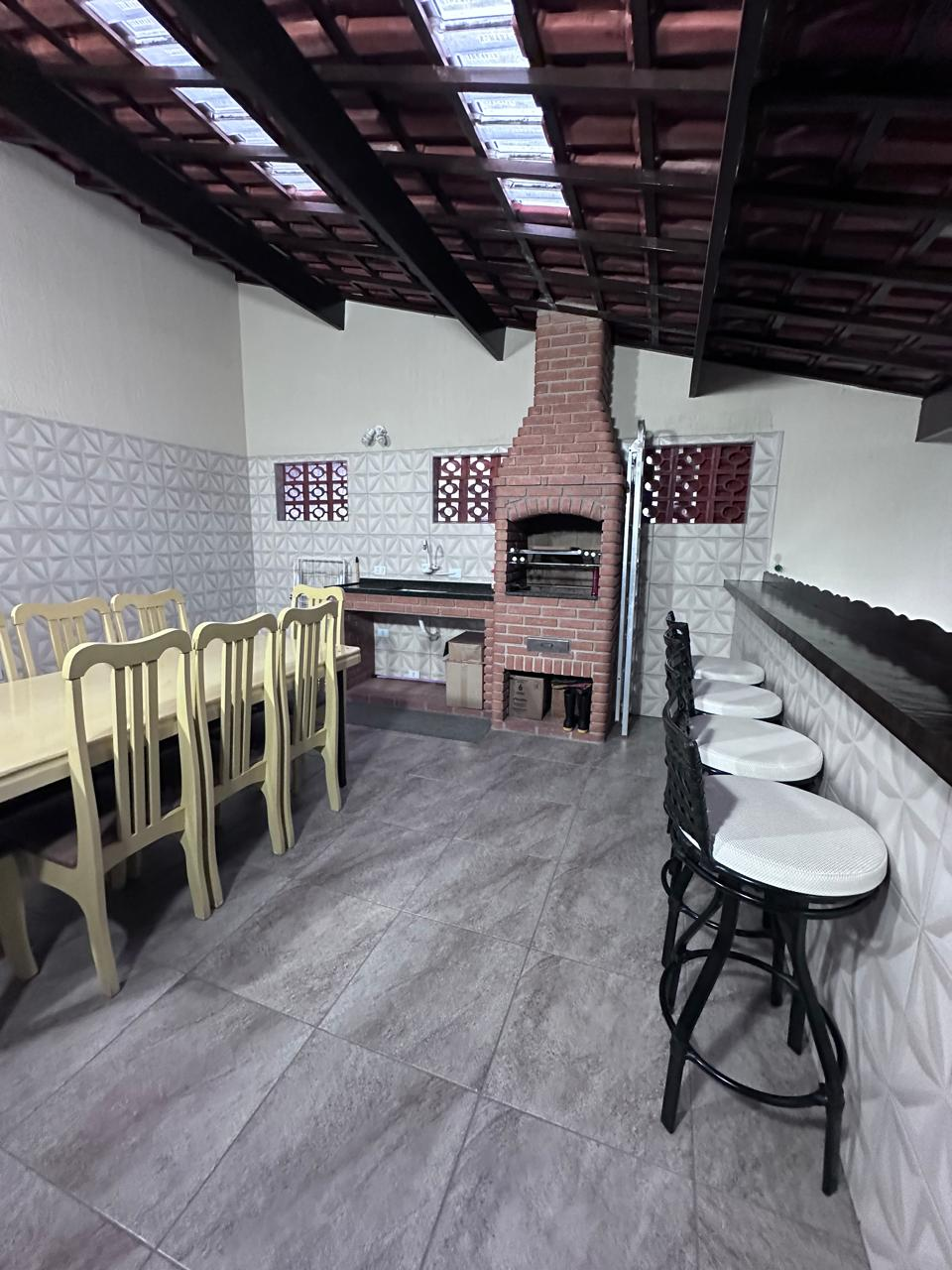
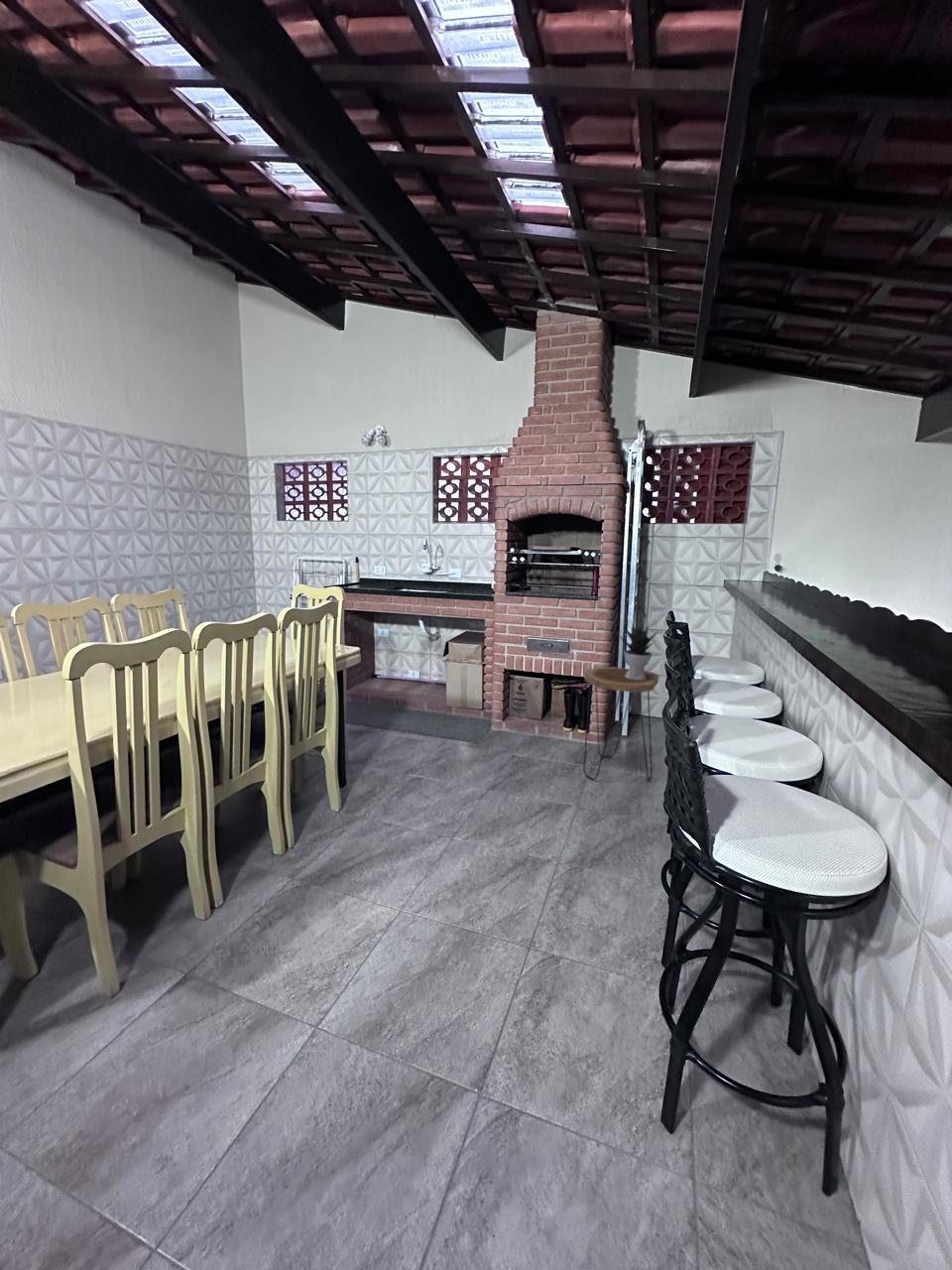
+ side table (622, 723)
+ potted plant (636, 648)
